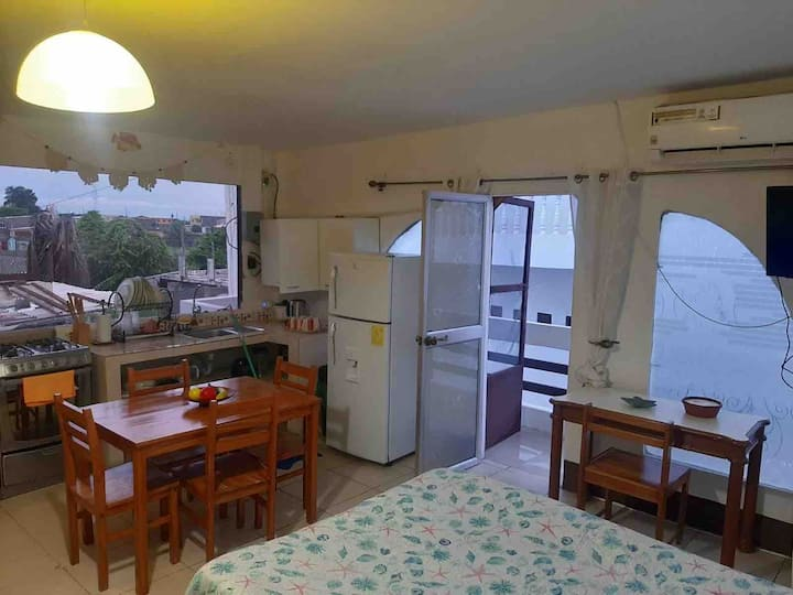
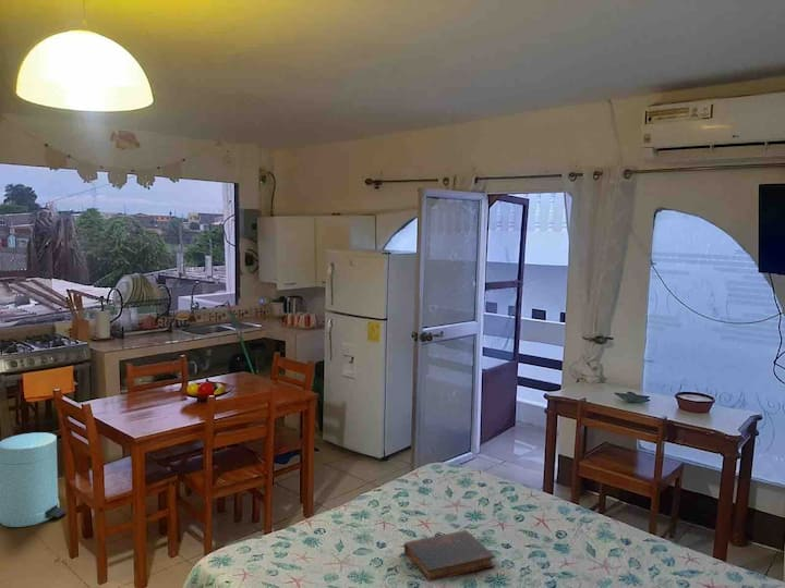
+ book (448, 553)
+ trash can (33, 477)
